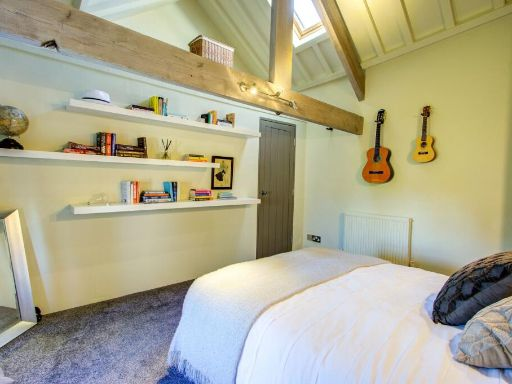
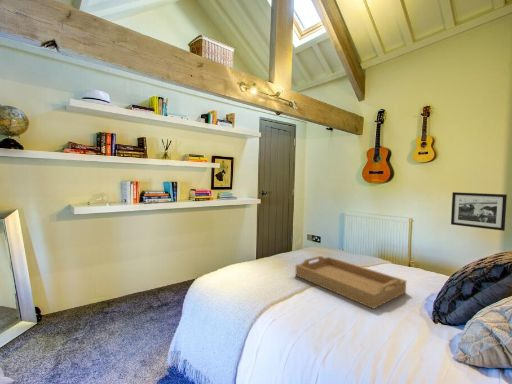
+ serving tray (346, 276)
+ picture frame (477, 210)
